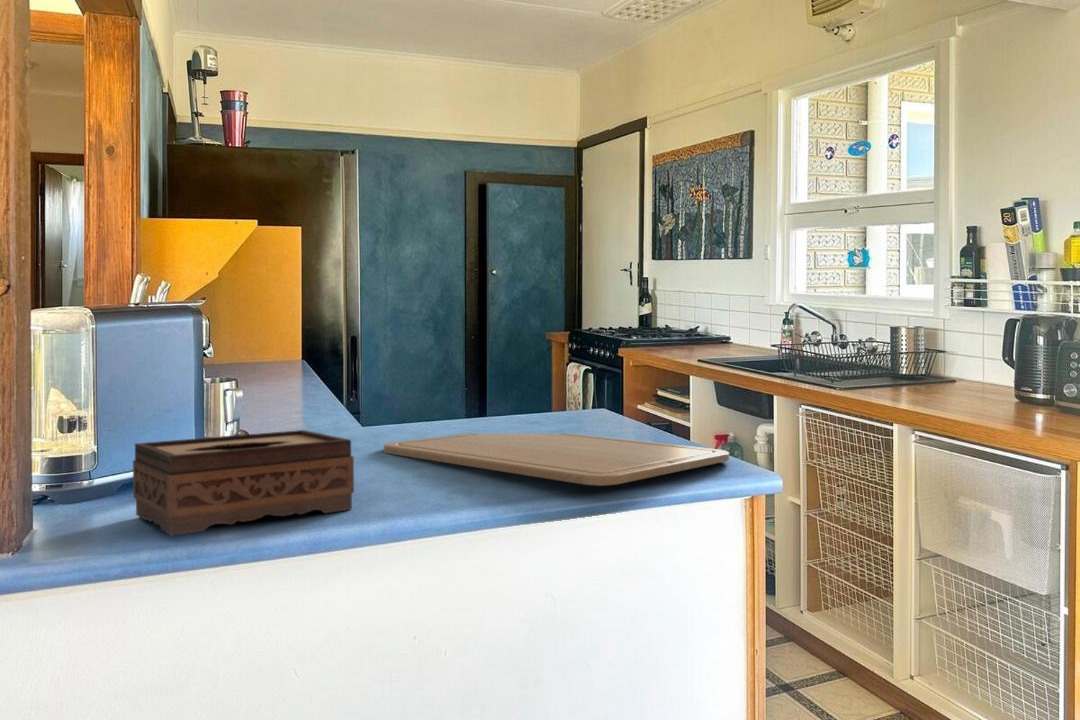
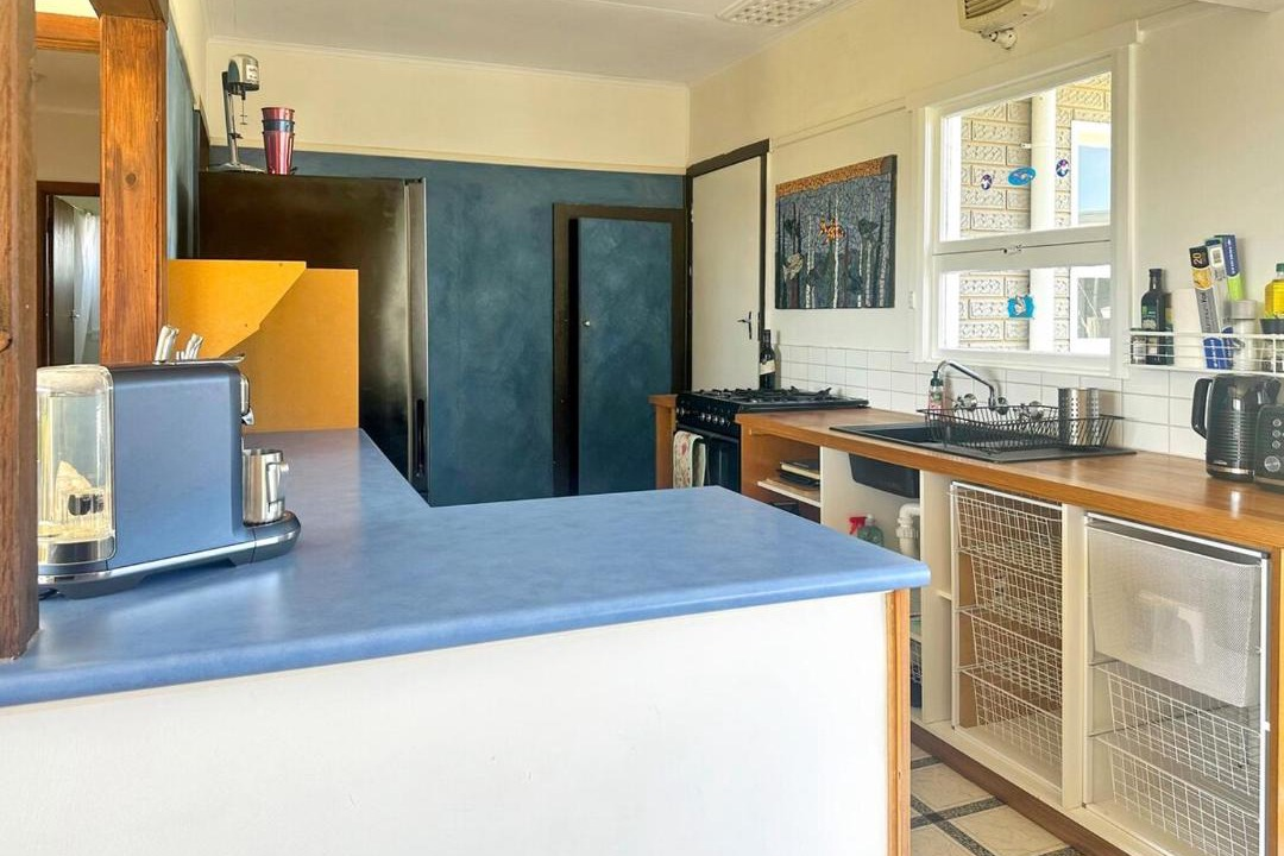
- tissue box (244, 476)
- chopping board (550, 451)
